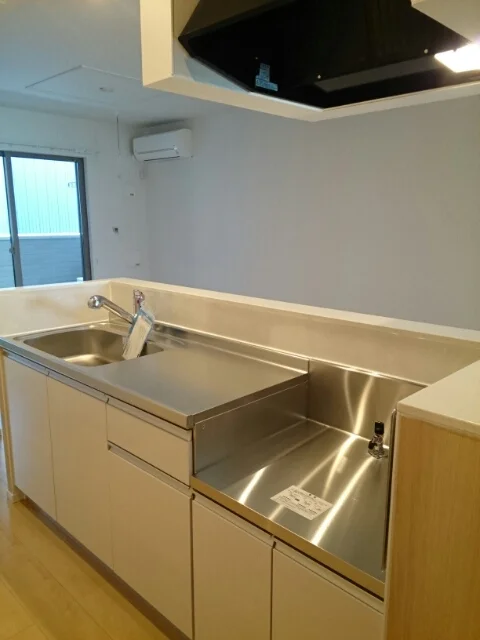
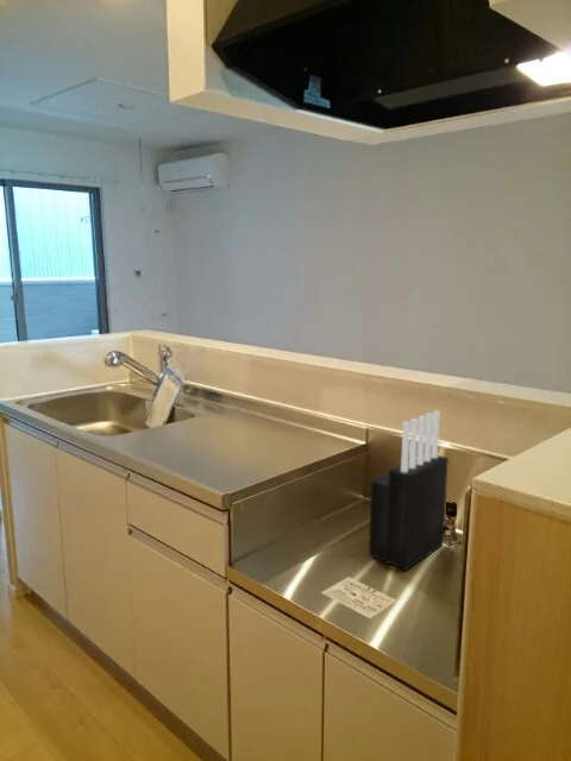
+ knife block (404, 483)
